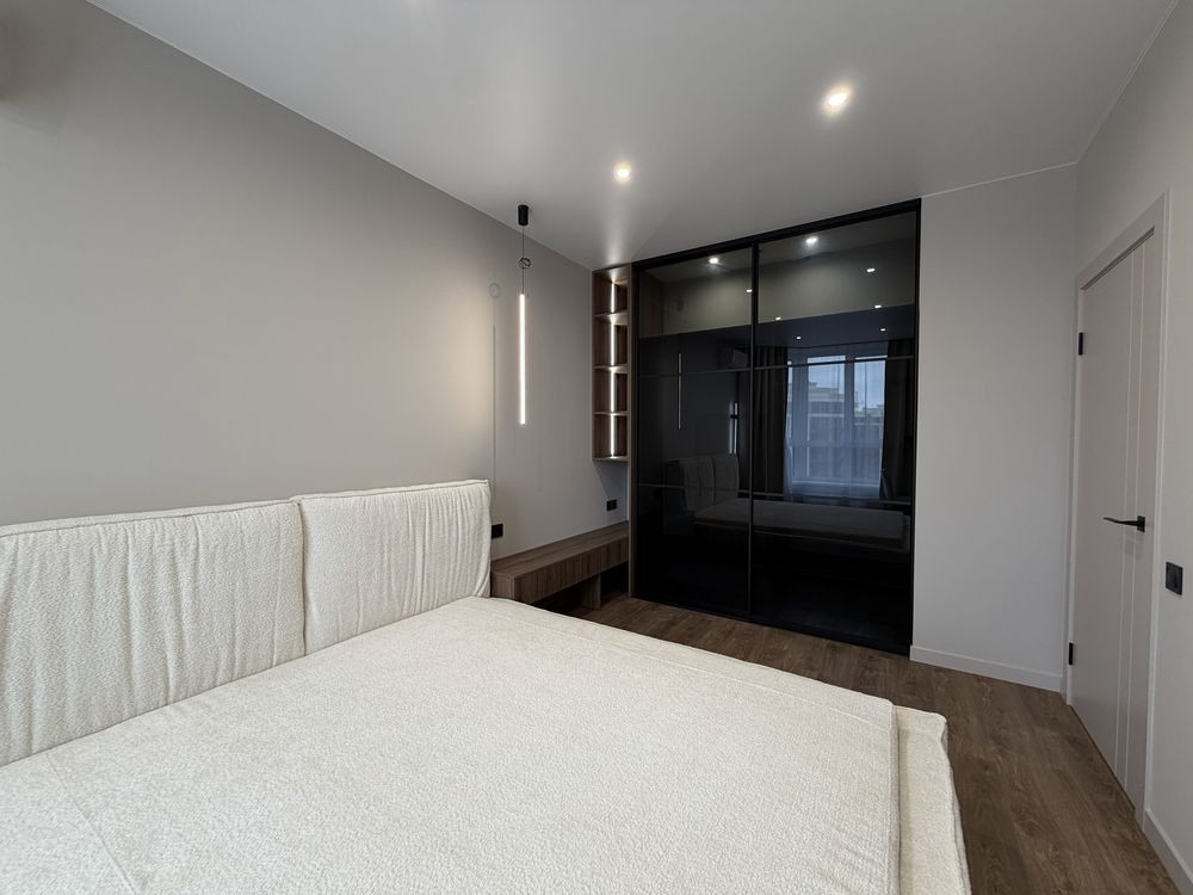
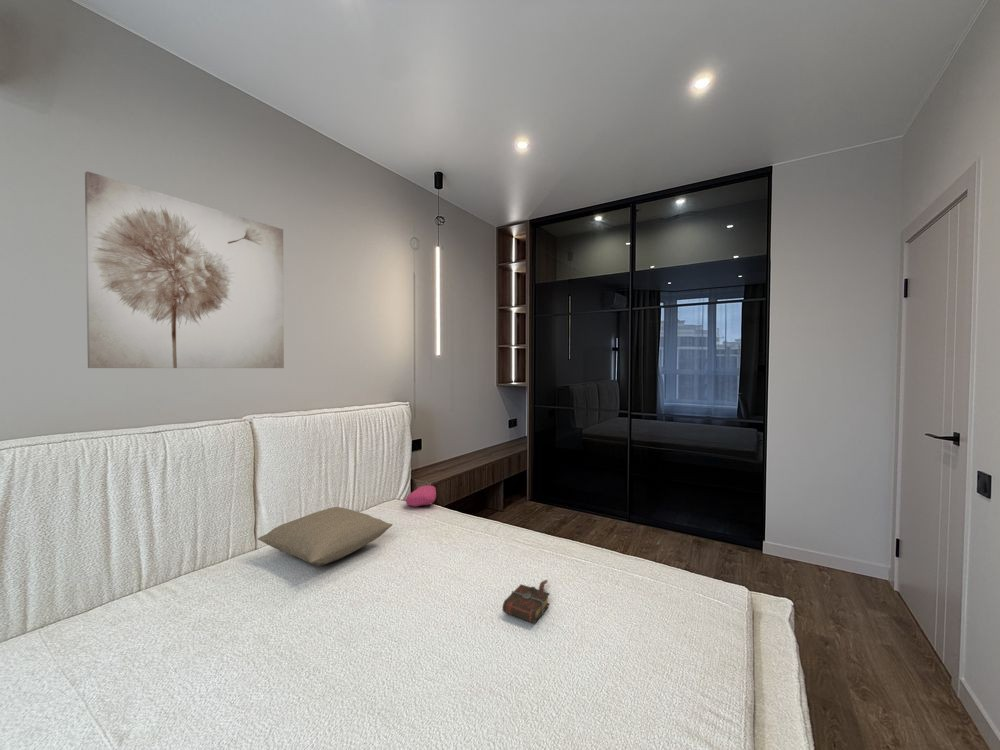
+ wall art (201, 287)
+ cushion (423, 496)
+ pillow (327, 532)
+ book (533, 594)
